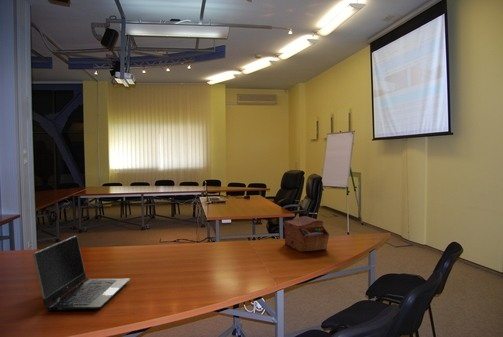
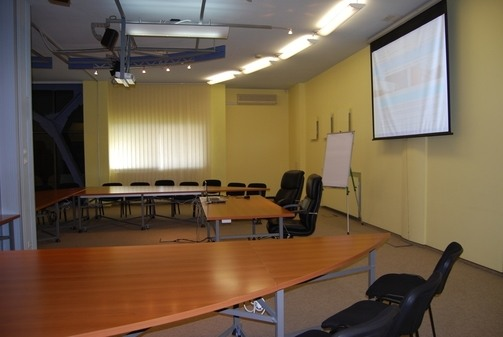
- laptop computer (84, 269)
- sewing box (305, 233)
